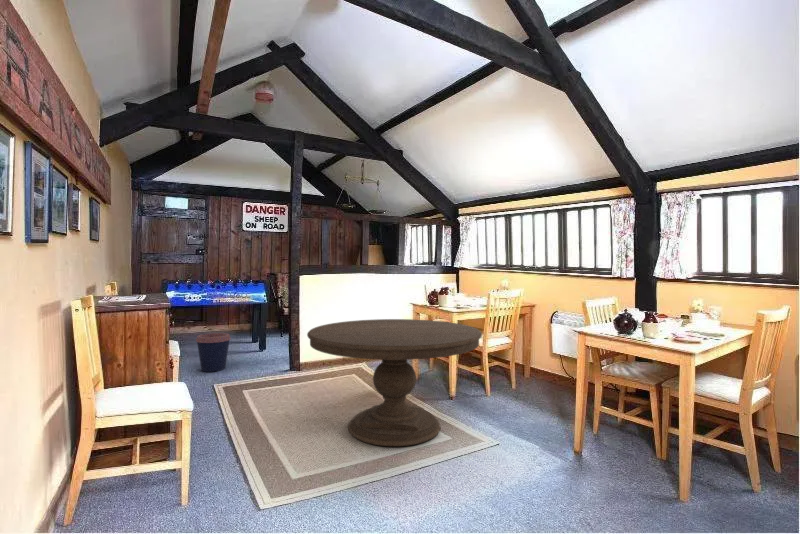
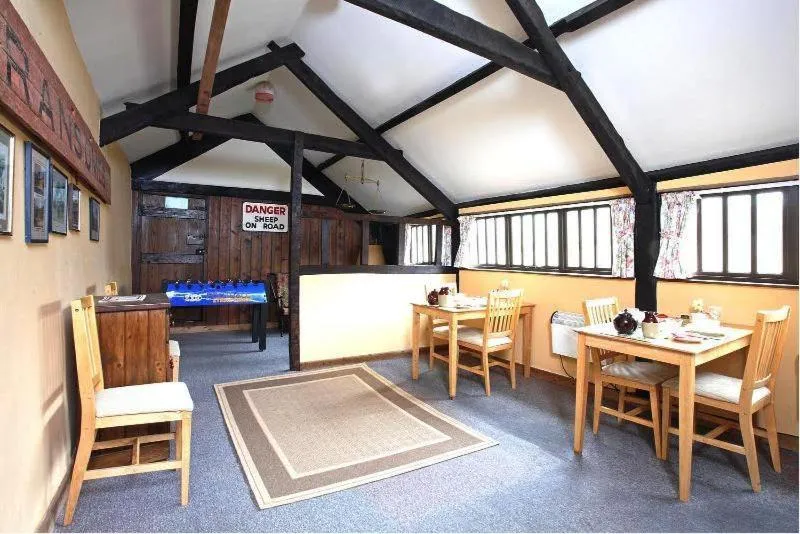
- dining table (394, 378)
- coffee cup (213, 352)
